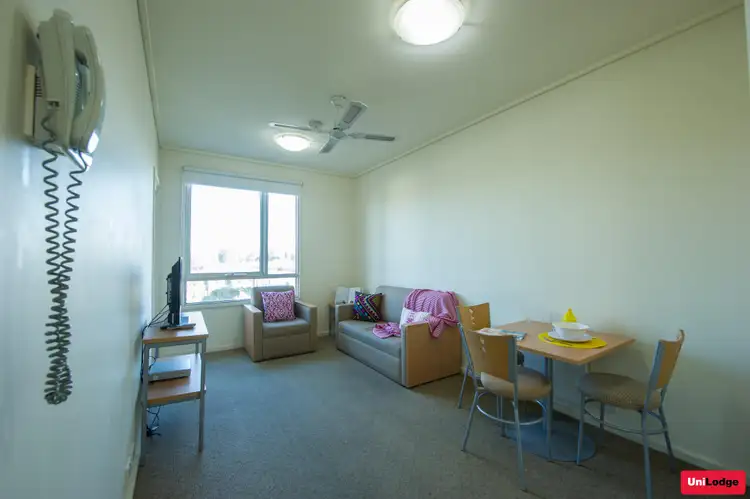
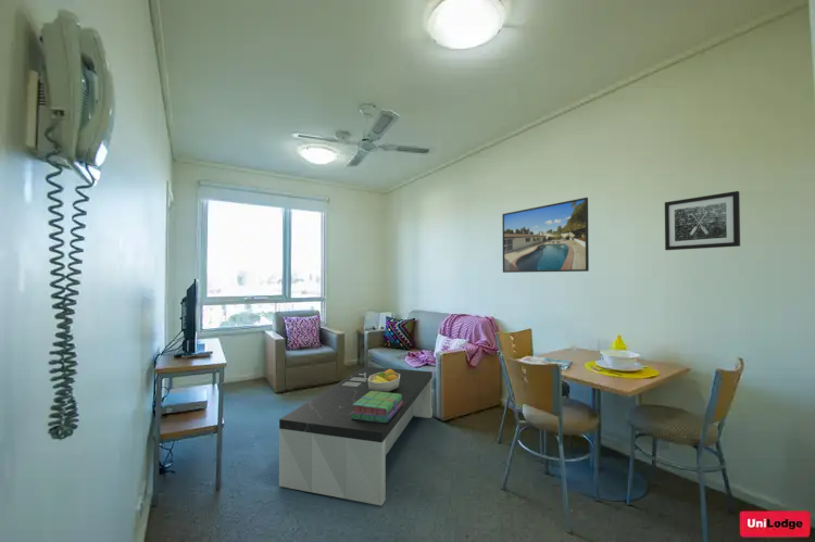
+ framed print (540, 239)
+ stack of books (377, 405)
+ wall art (700, 223)
+ fruit bowl (384, 379)
+ coffee table (368, 420)
